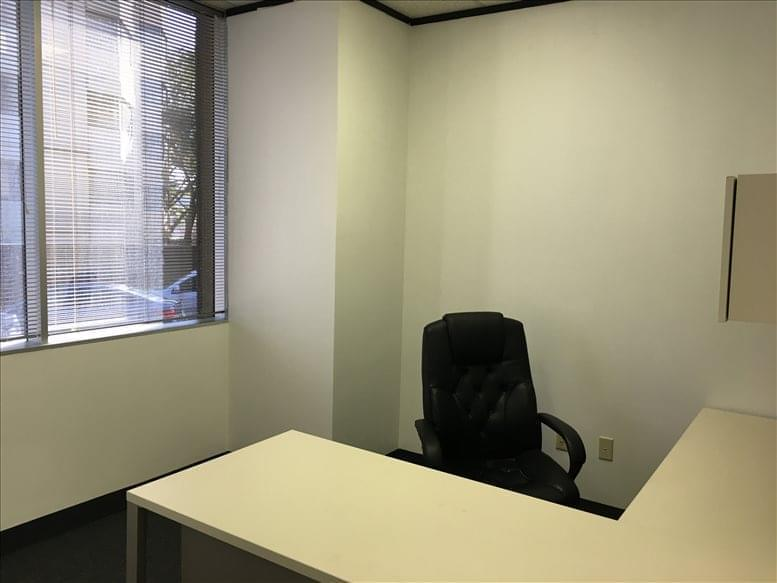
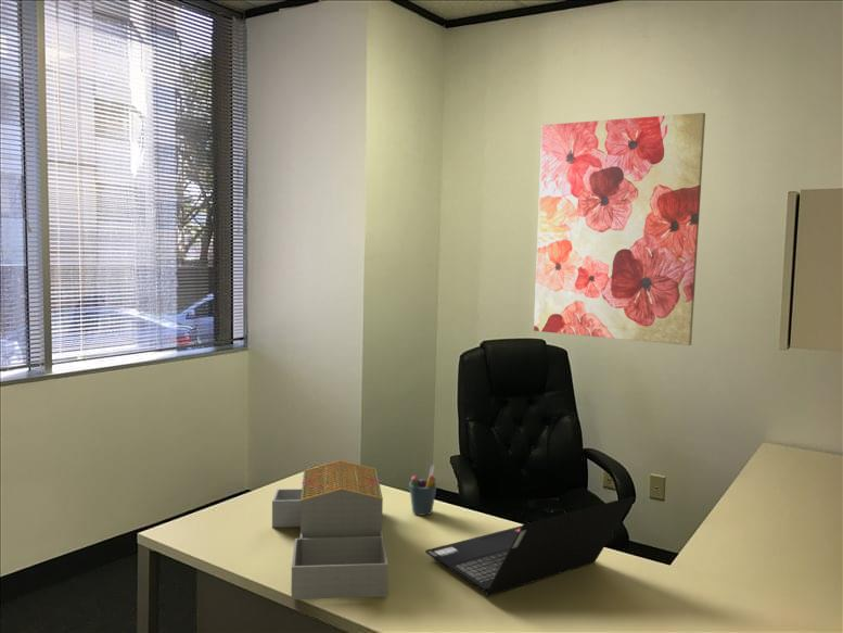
+ wall art (613, 230)
+ laptop computer (526, 527)
+ pen holder (423, 490)
+ architectural model (324, 515)
